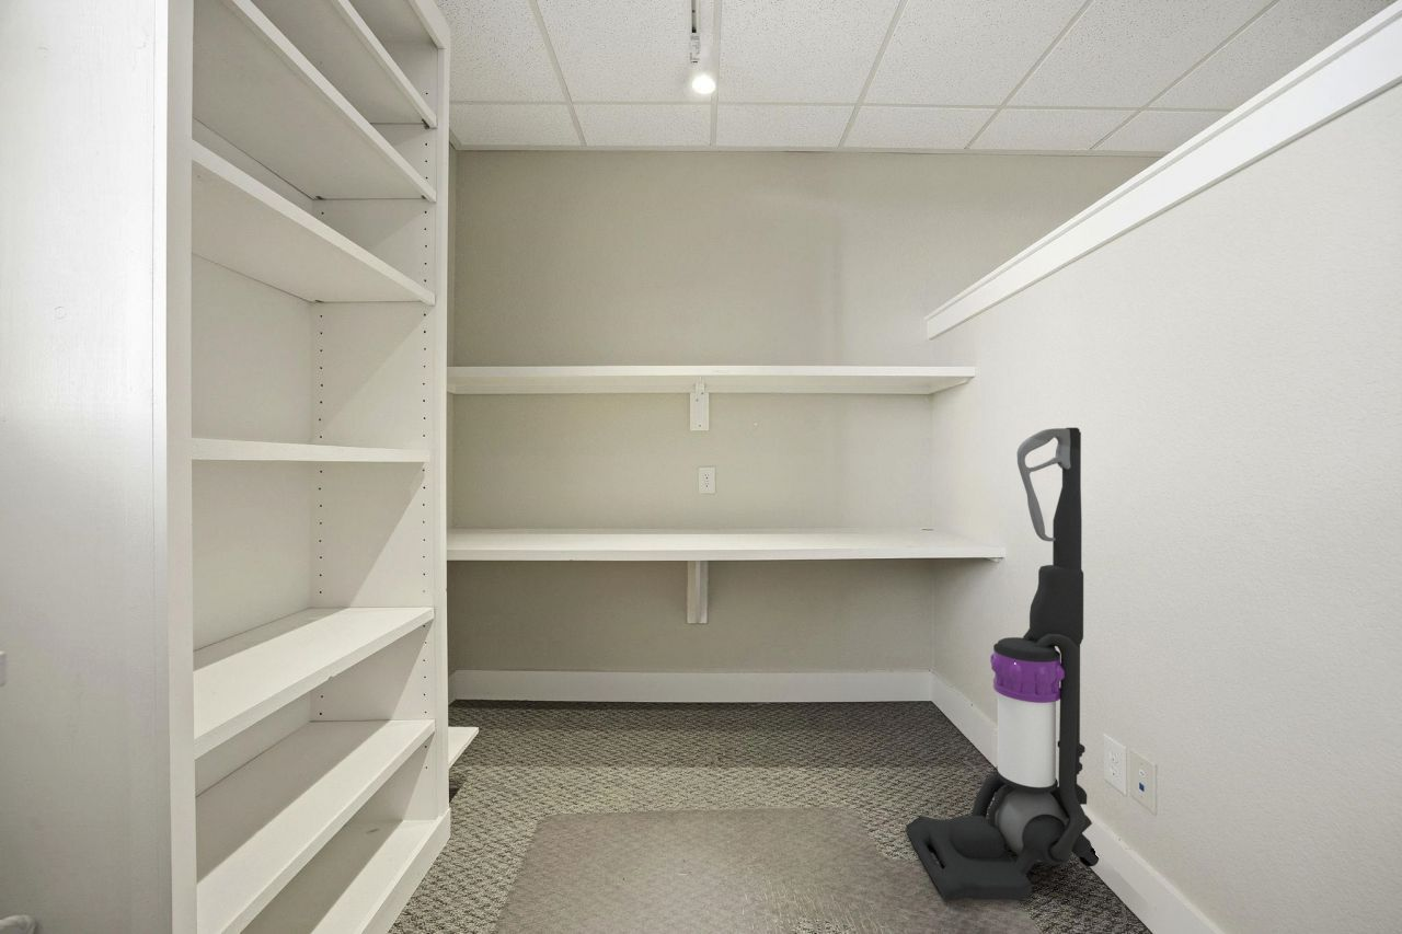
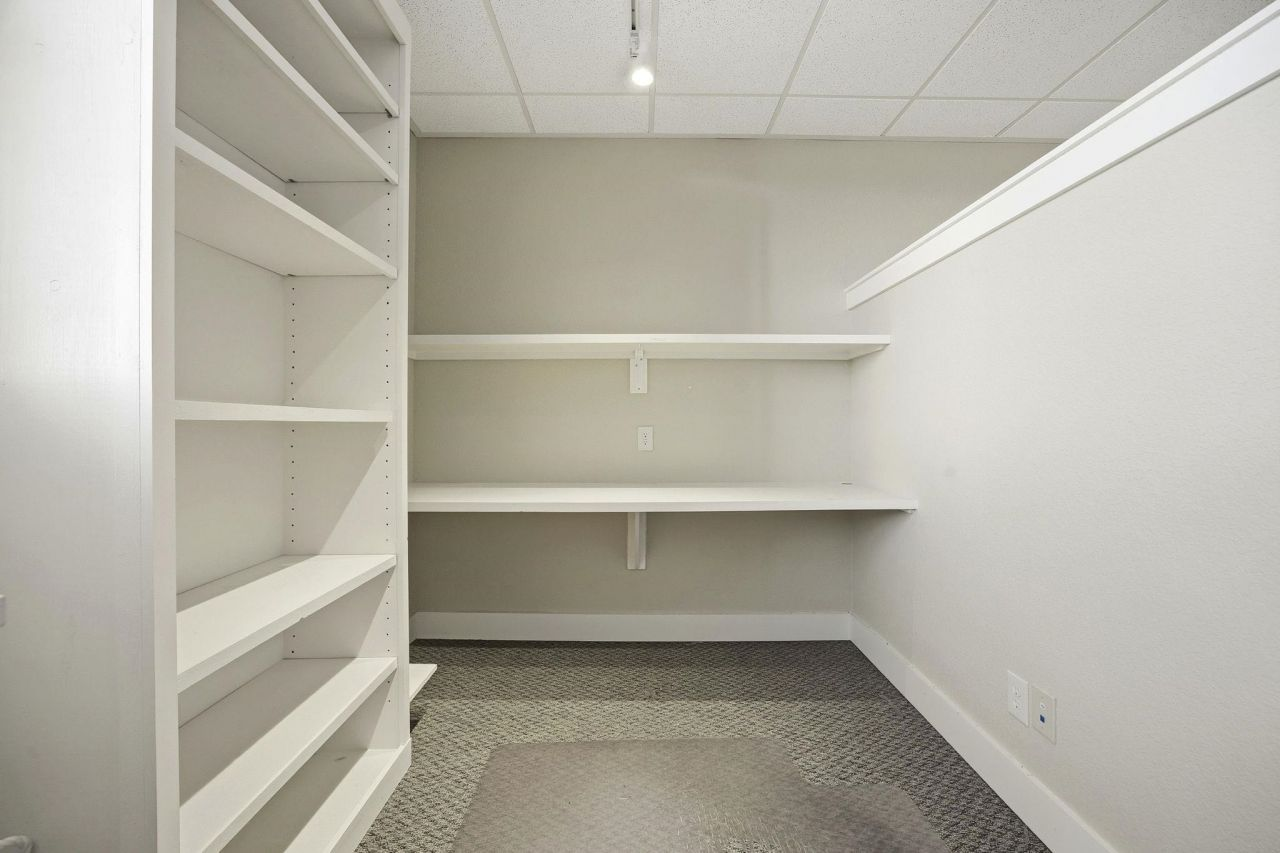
- vacuum cleaner (1010, 646)
